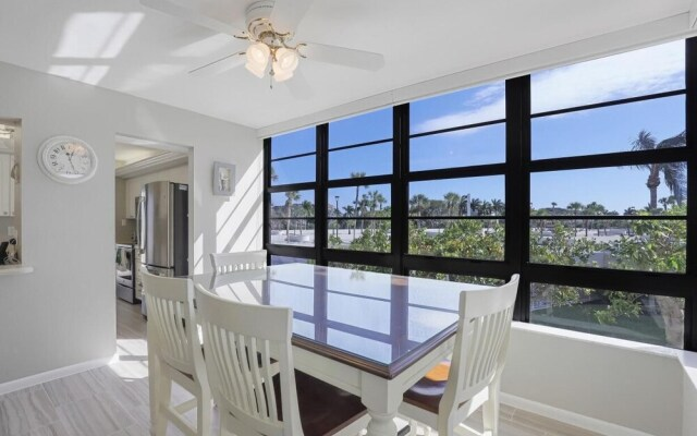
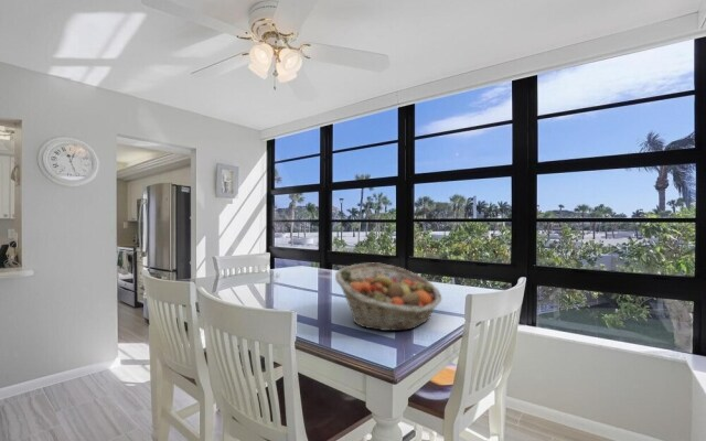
+ fruit basket (388, 292)
